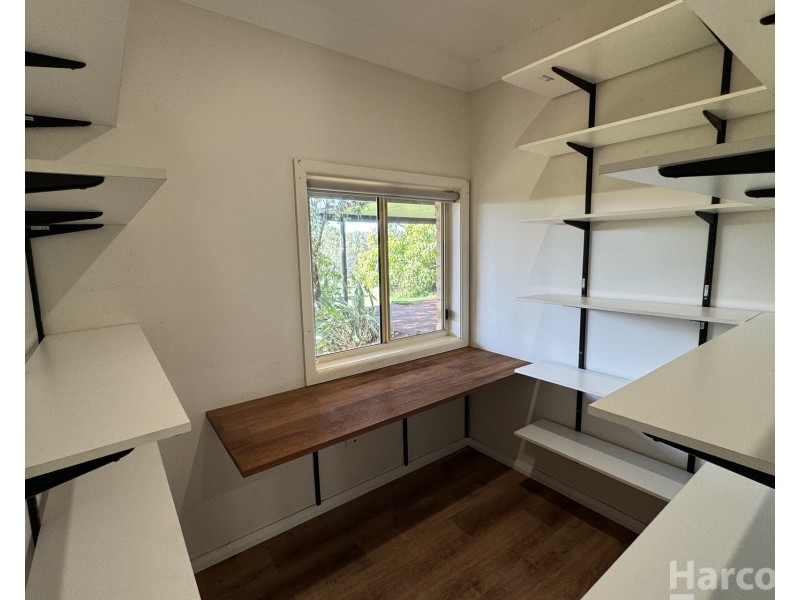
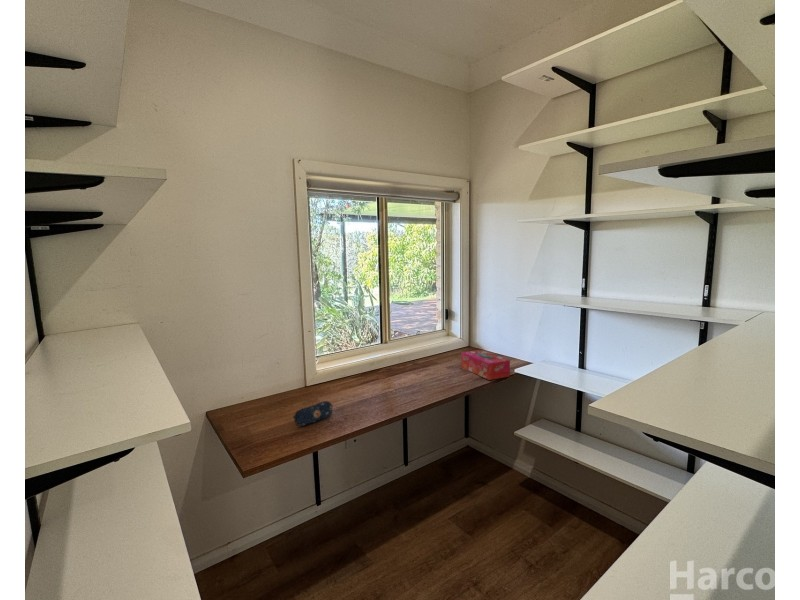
+ tissue box (484, 363)
+ pencil case (314, 413)
